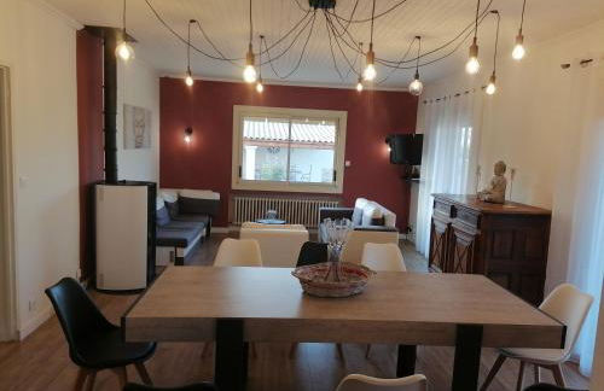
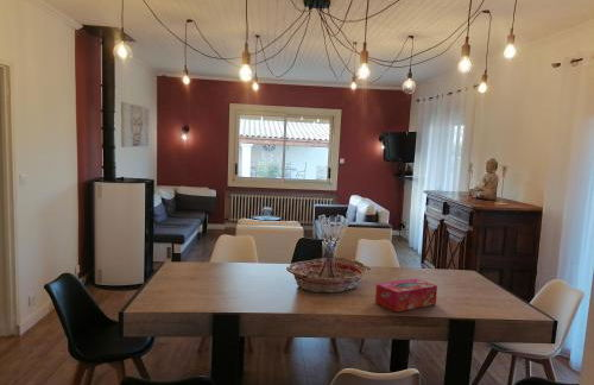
+ tissue box (406, 294)
